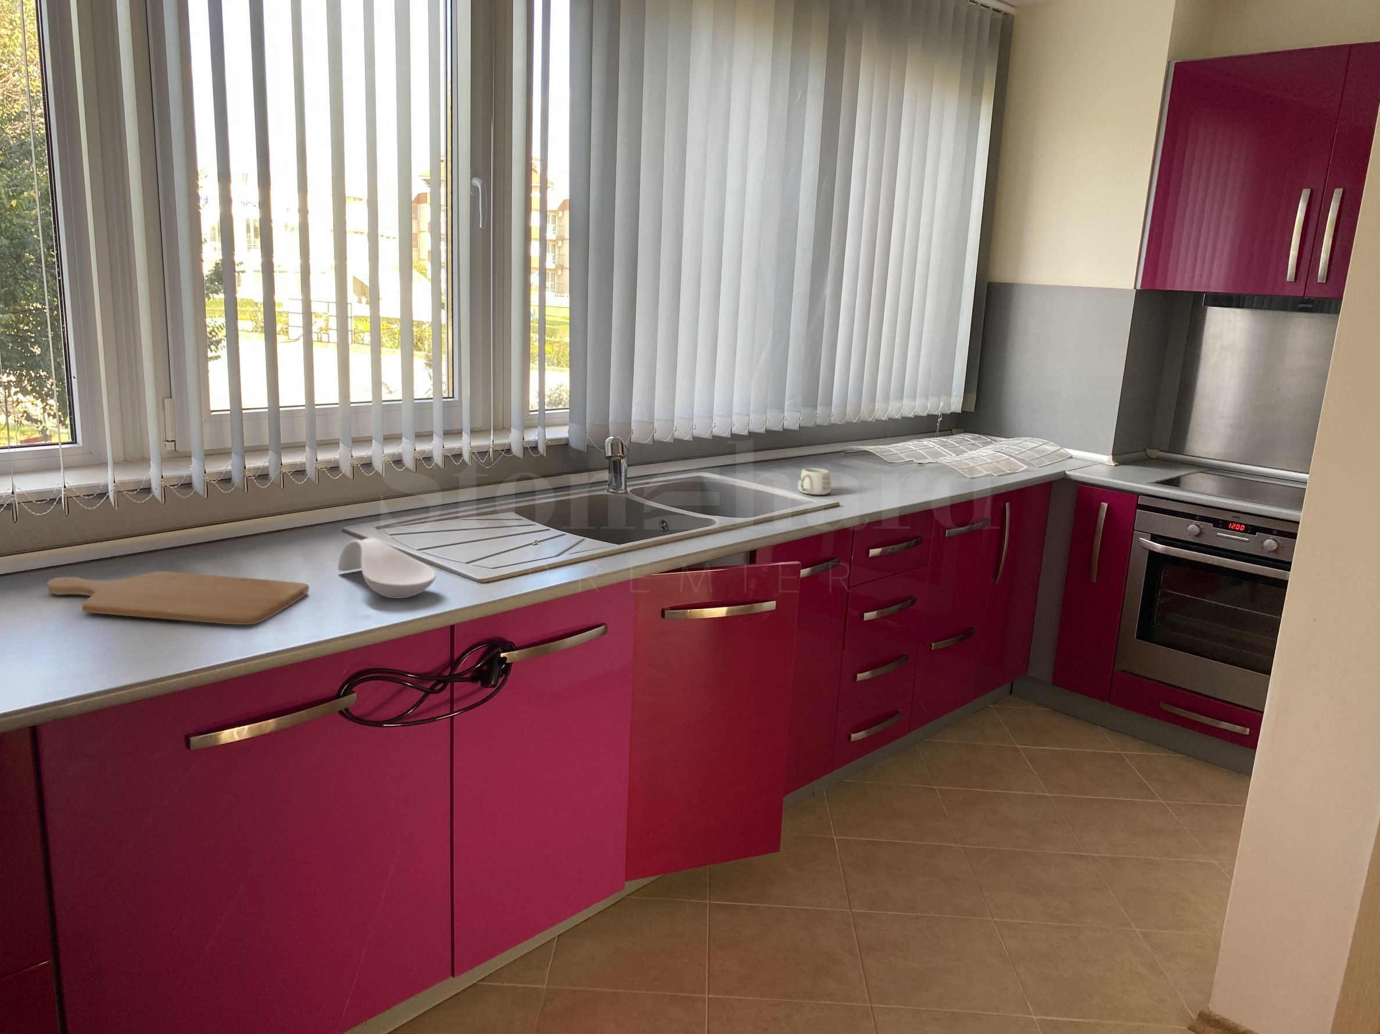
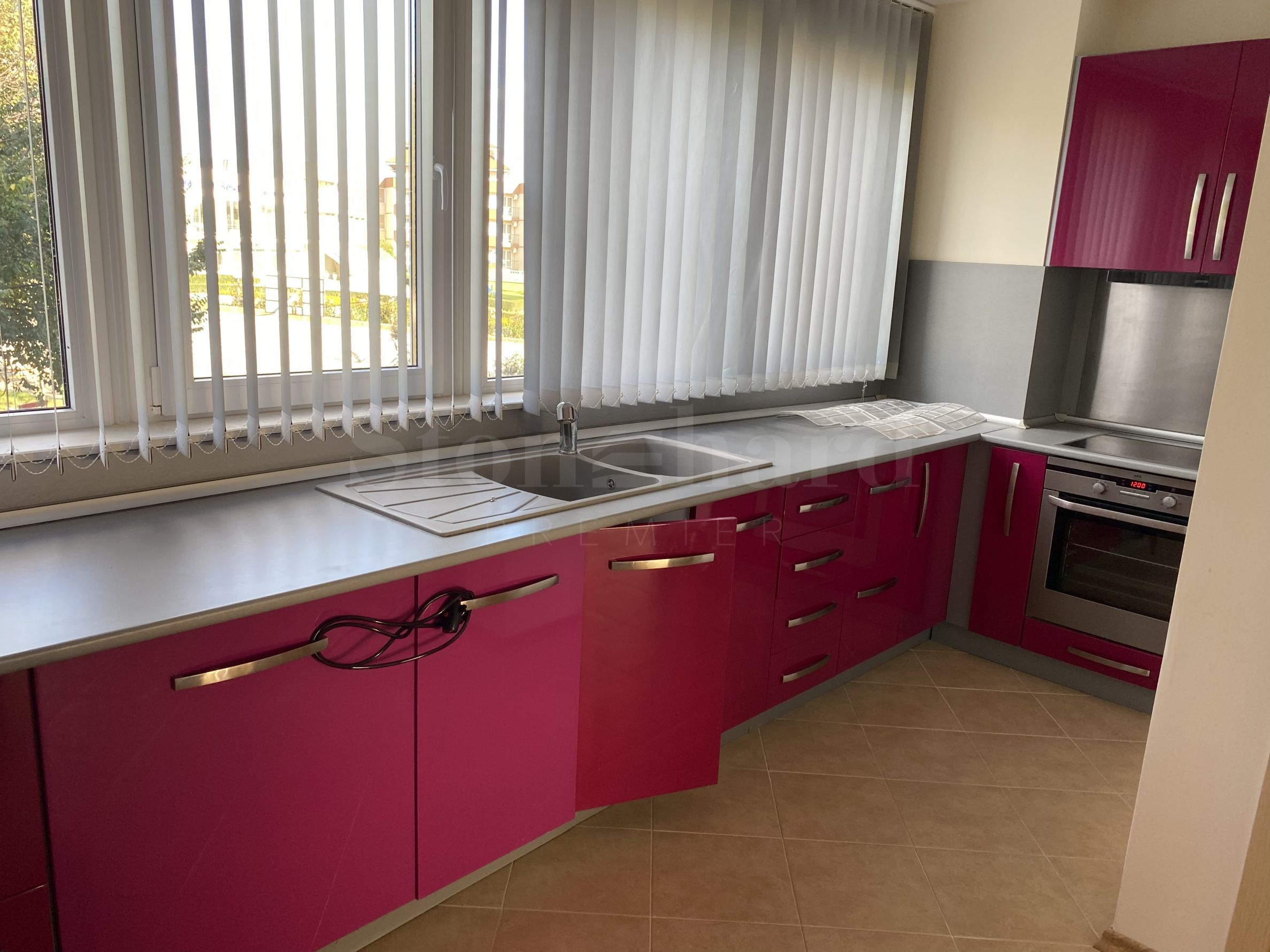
- mug (812, 482)
- chopping board (166, 594)
- spoon rest (381, 566)
